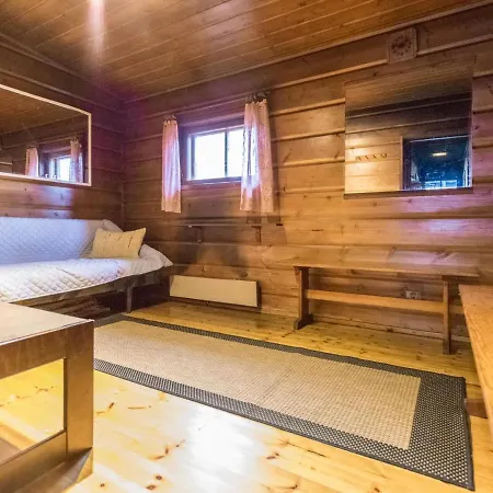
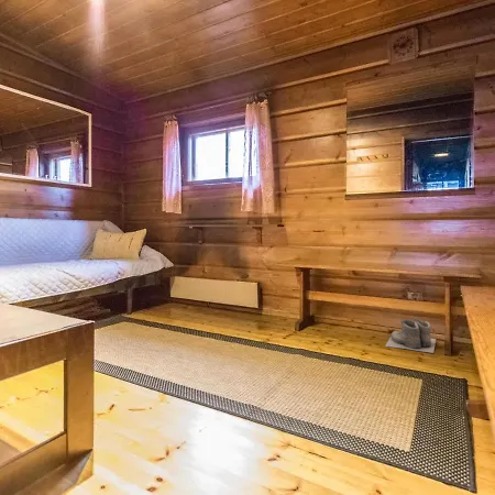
+ boots (411, 330)
